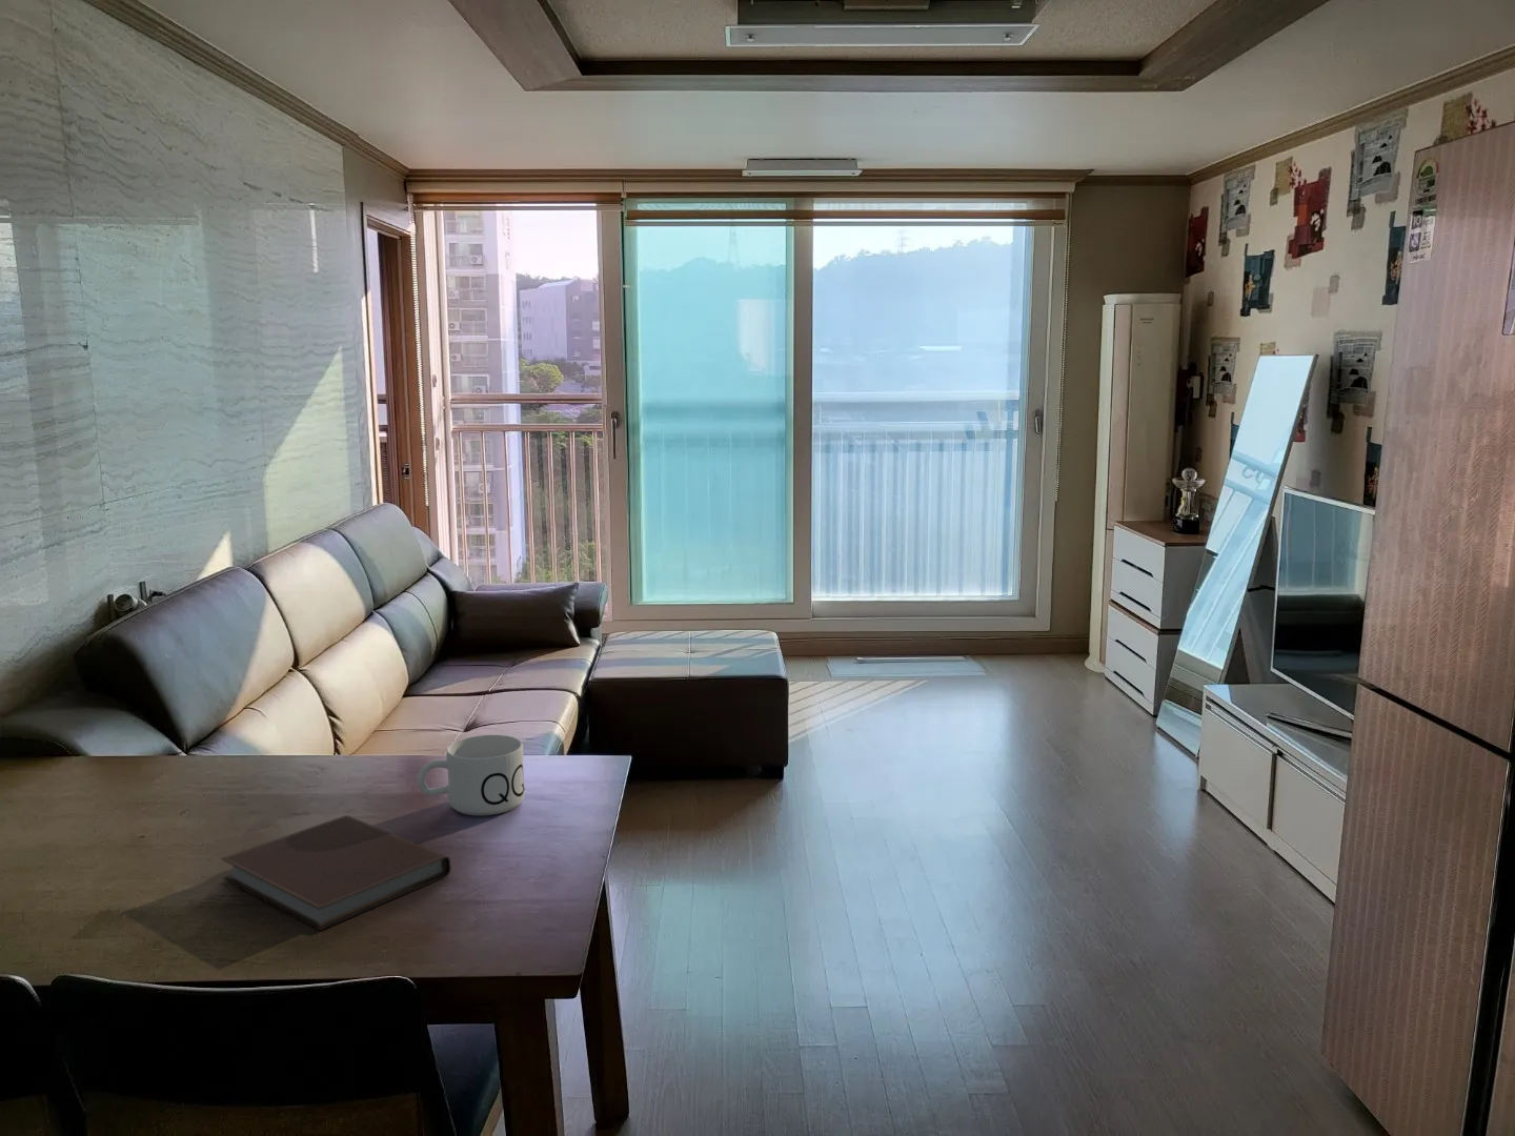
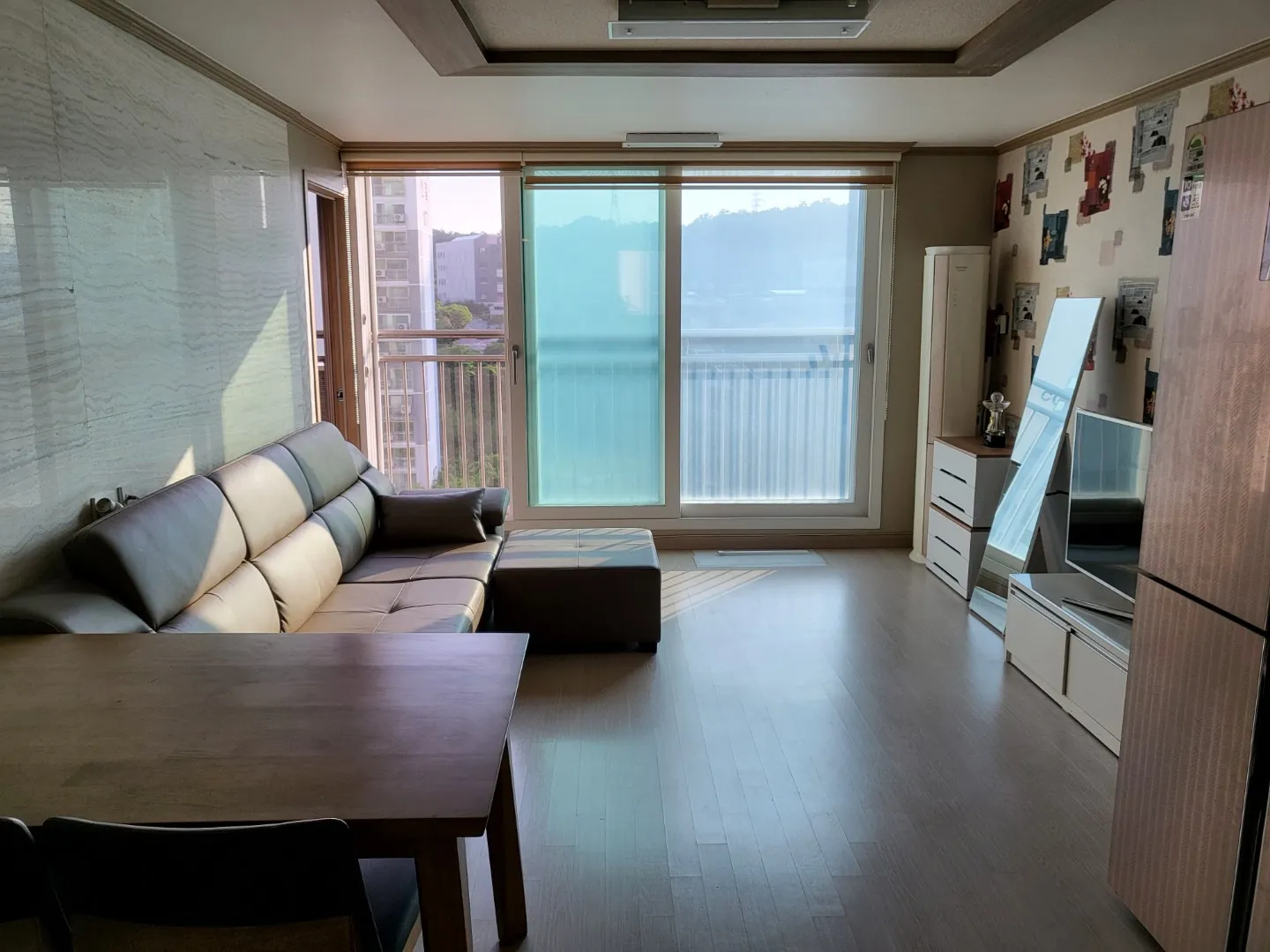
- mug (471, 777)
- notebook (335, 865)
